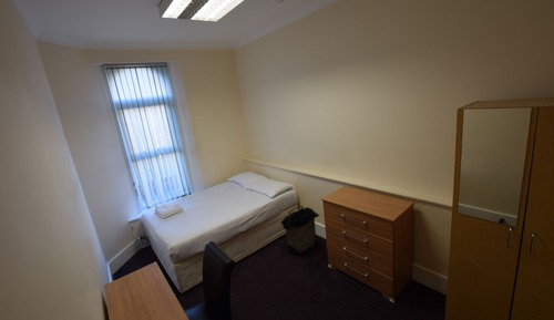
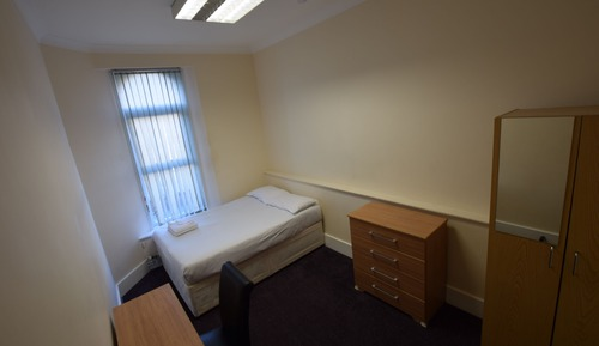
- laundry hamper (300, 224)
